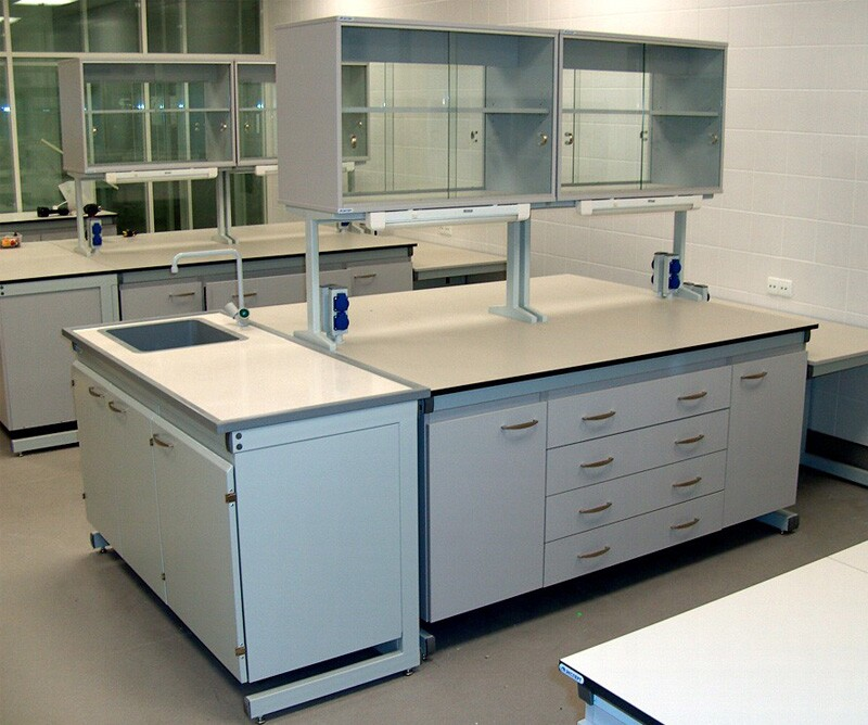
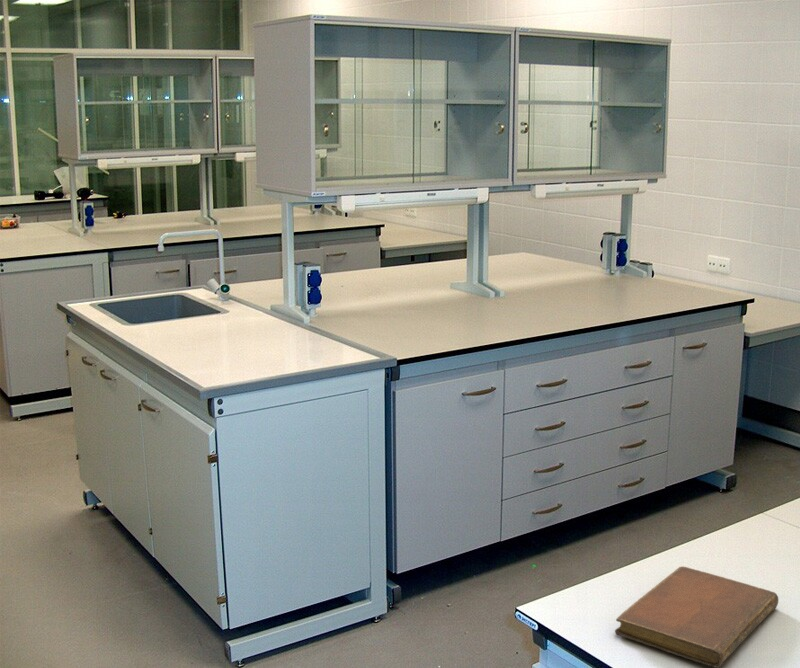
+ notebook (699, 612)
